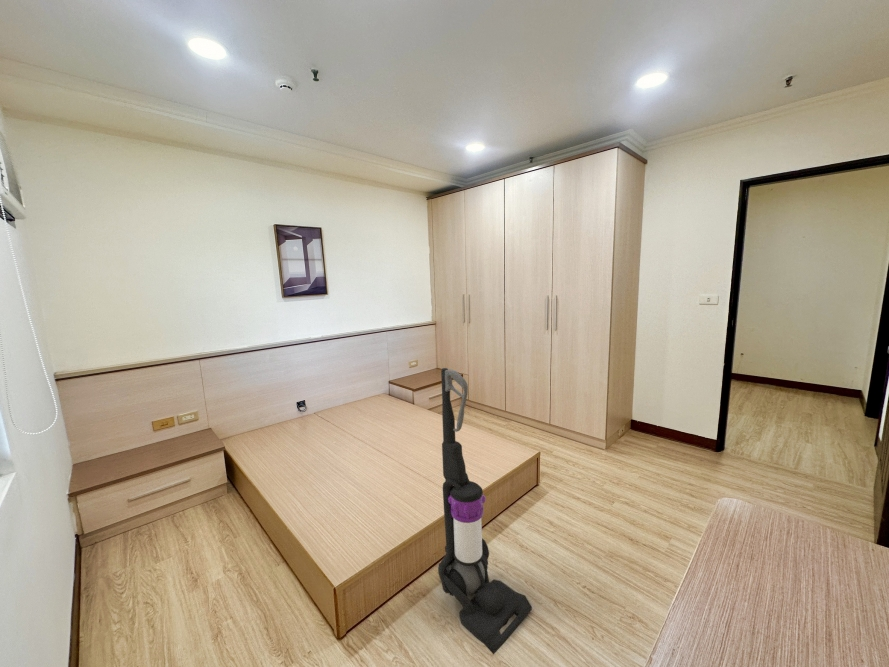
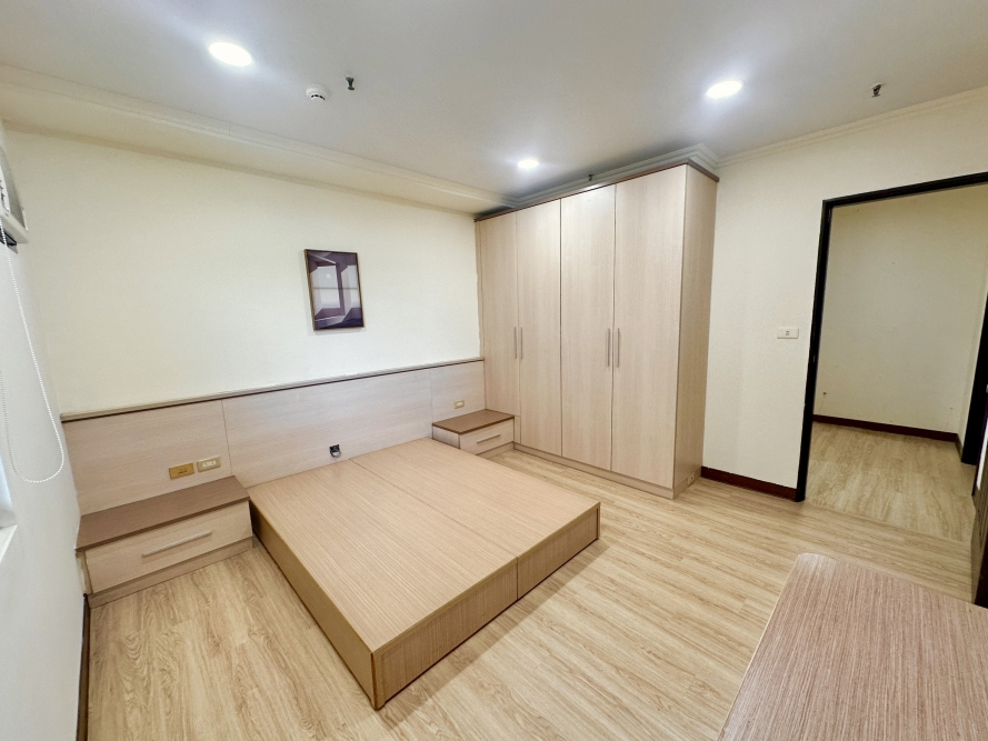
- vacuum cleaner (472, 492)
